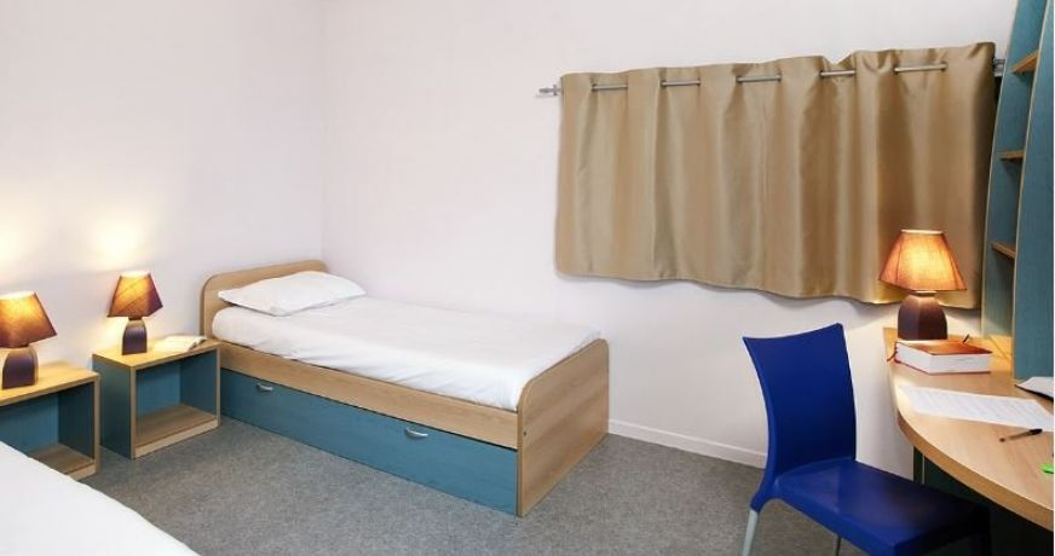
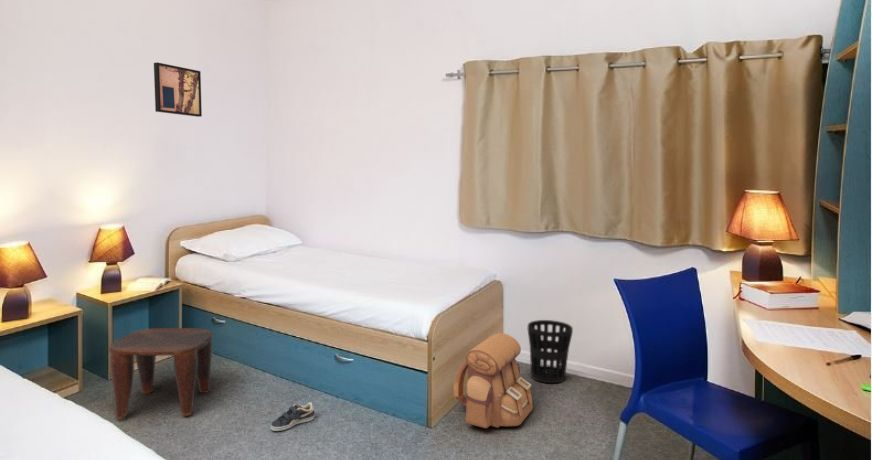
+ wall art (178, 90)
+ stool (154, 370)
+ wastebasket (548, 351)
+ backpack (494, 376)
+ sneaker (292, 414)
